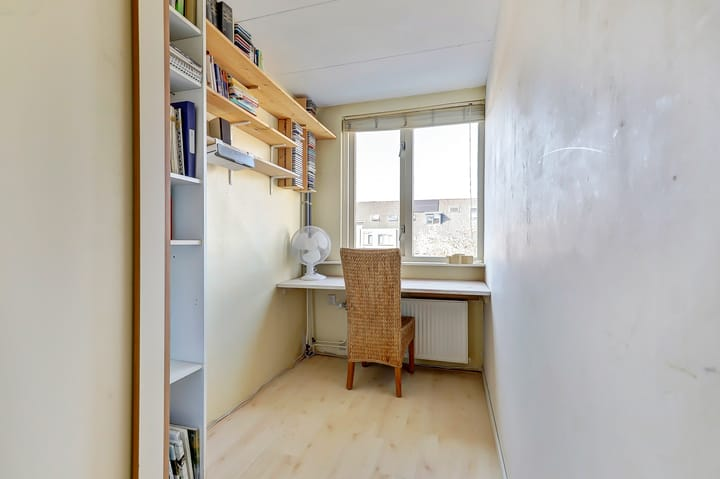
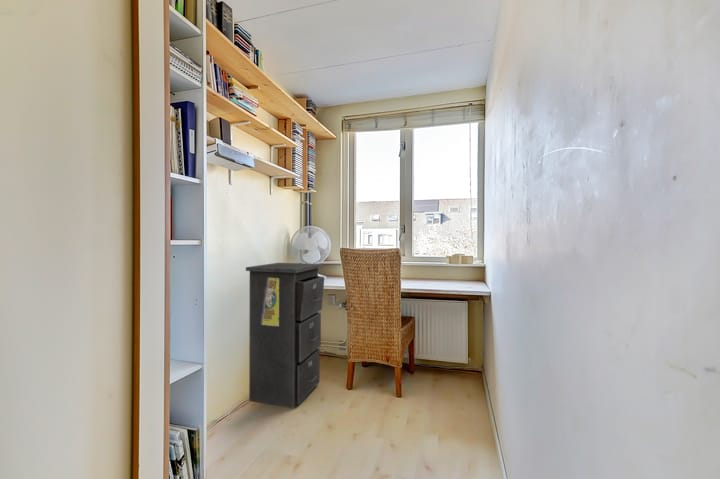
+ filing cabinet (290, 329)
